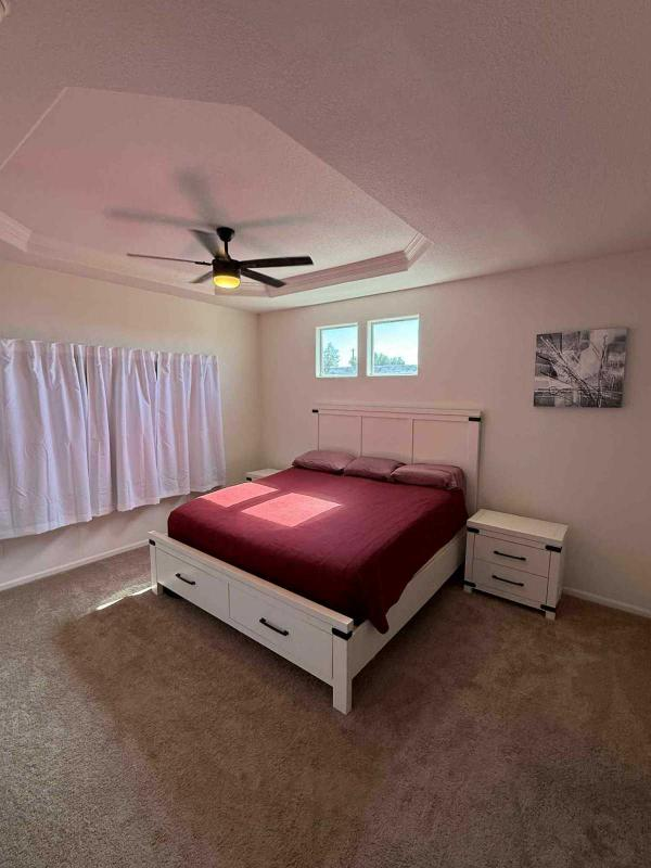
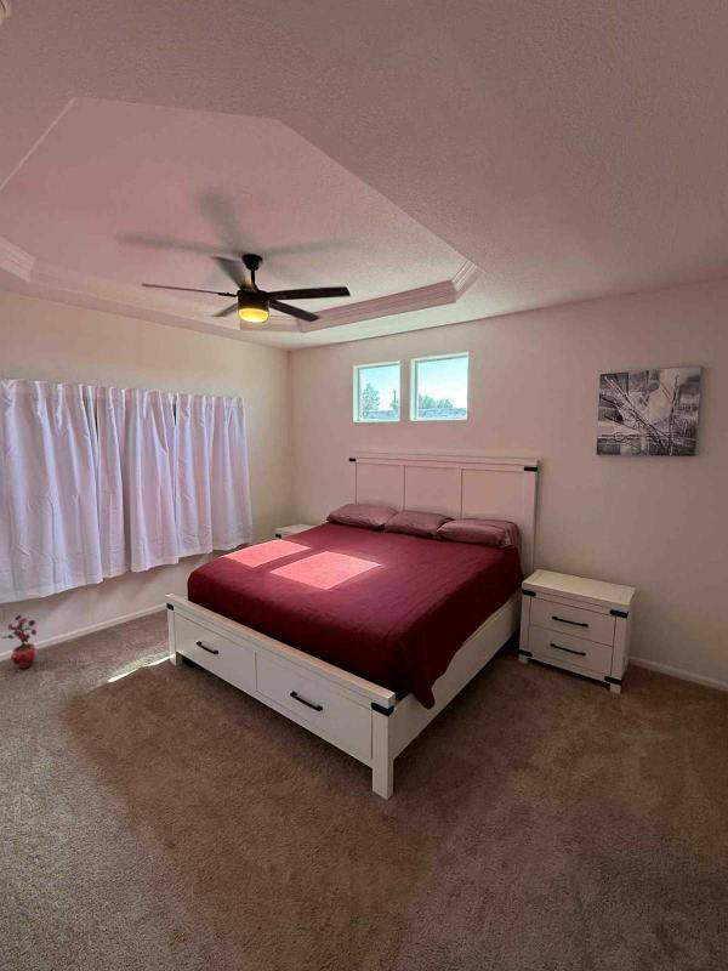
+ potted plant (21, 641)
